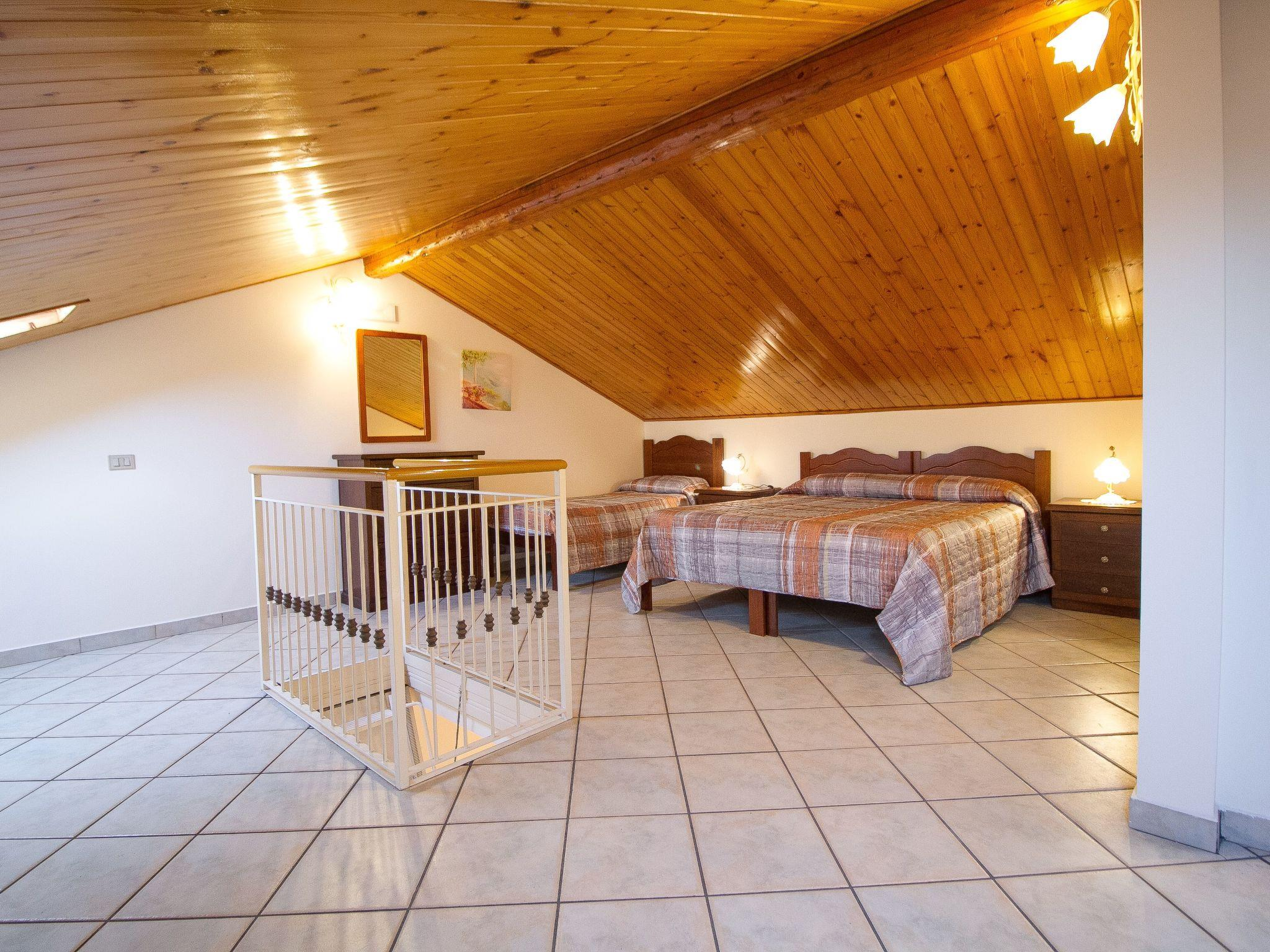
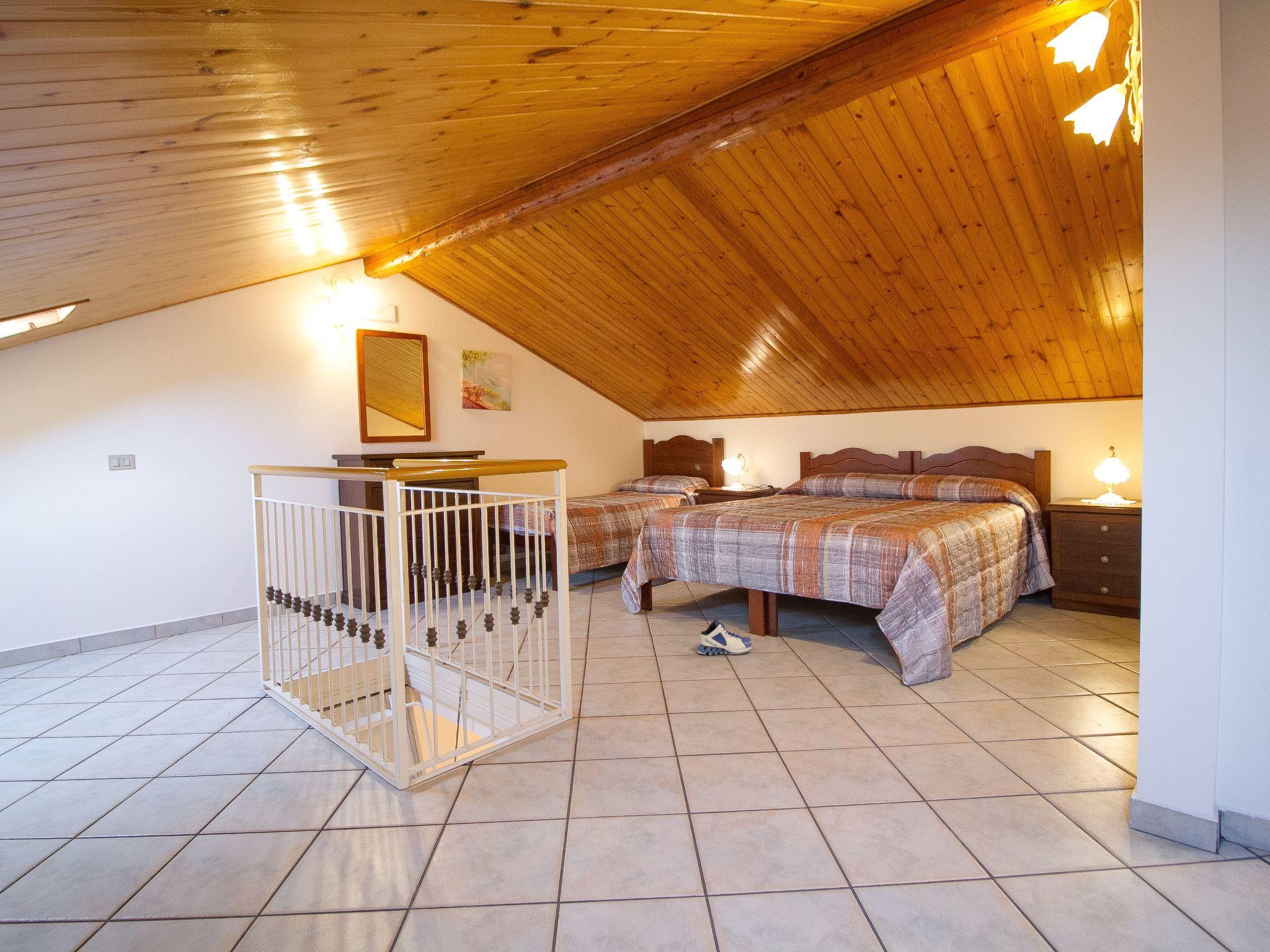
+ sneaker (725, 636)
